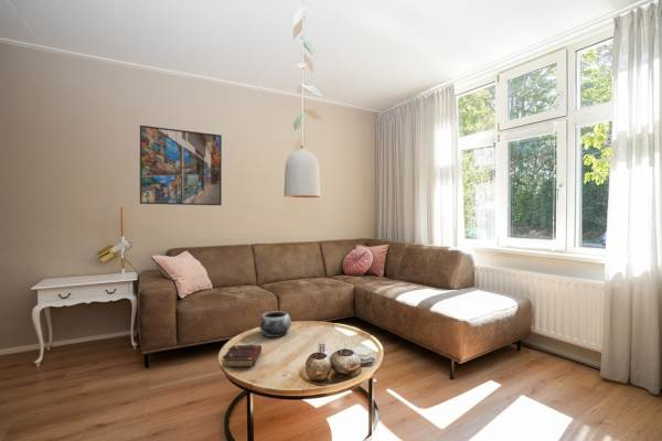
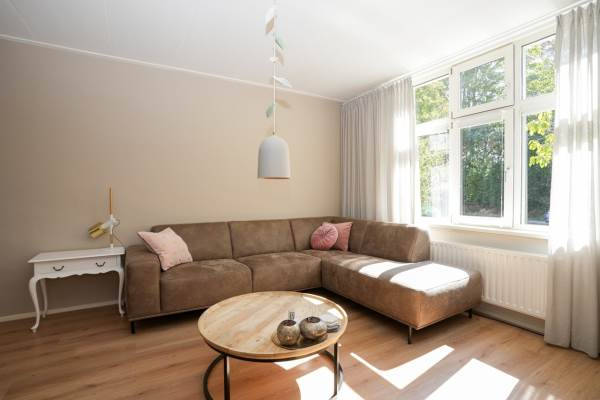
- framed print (182, 168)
- decorative bowl (275, 323)
- book (242, 355)
